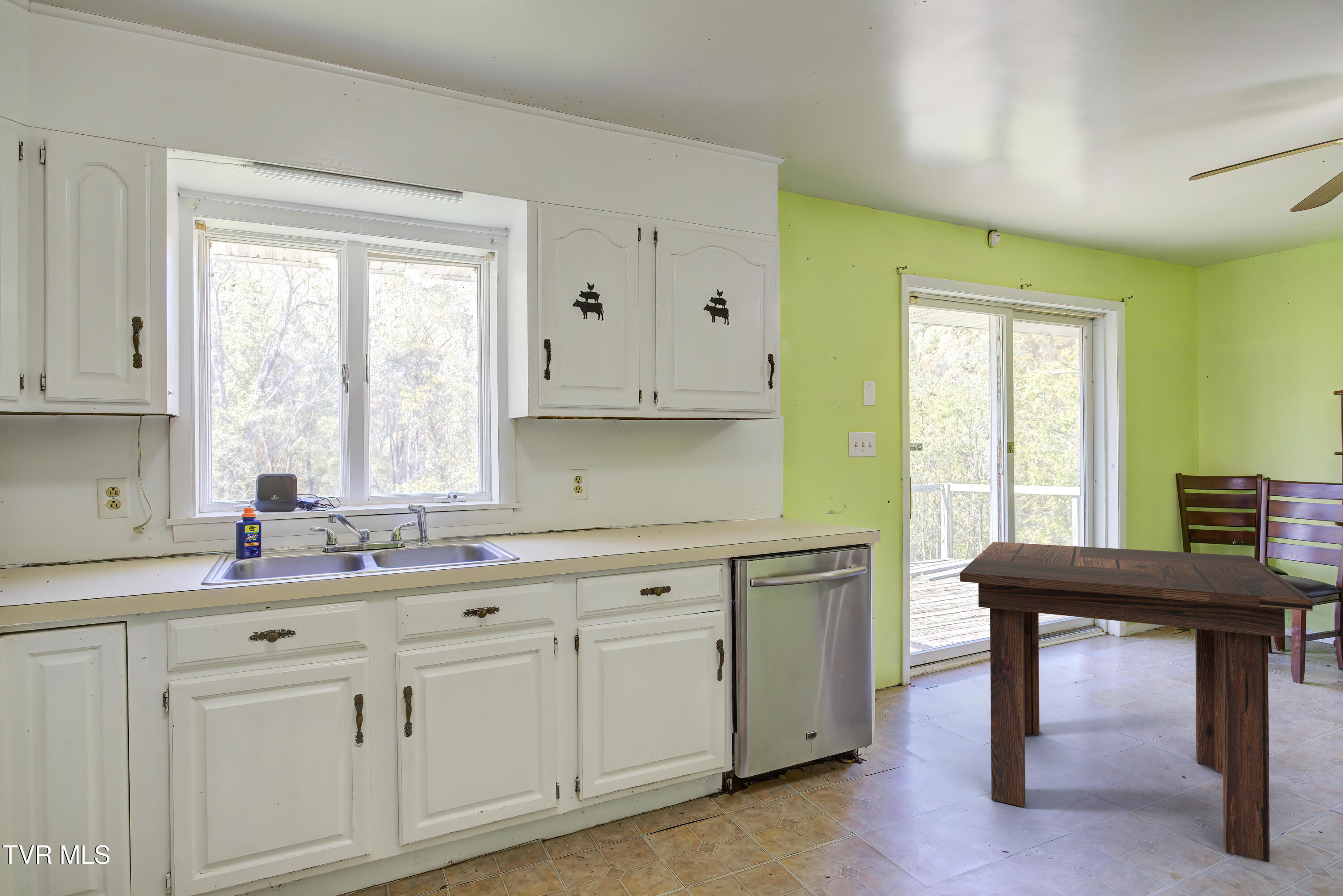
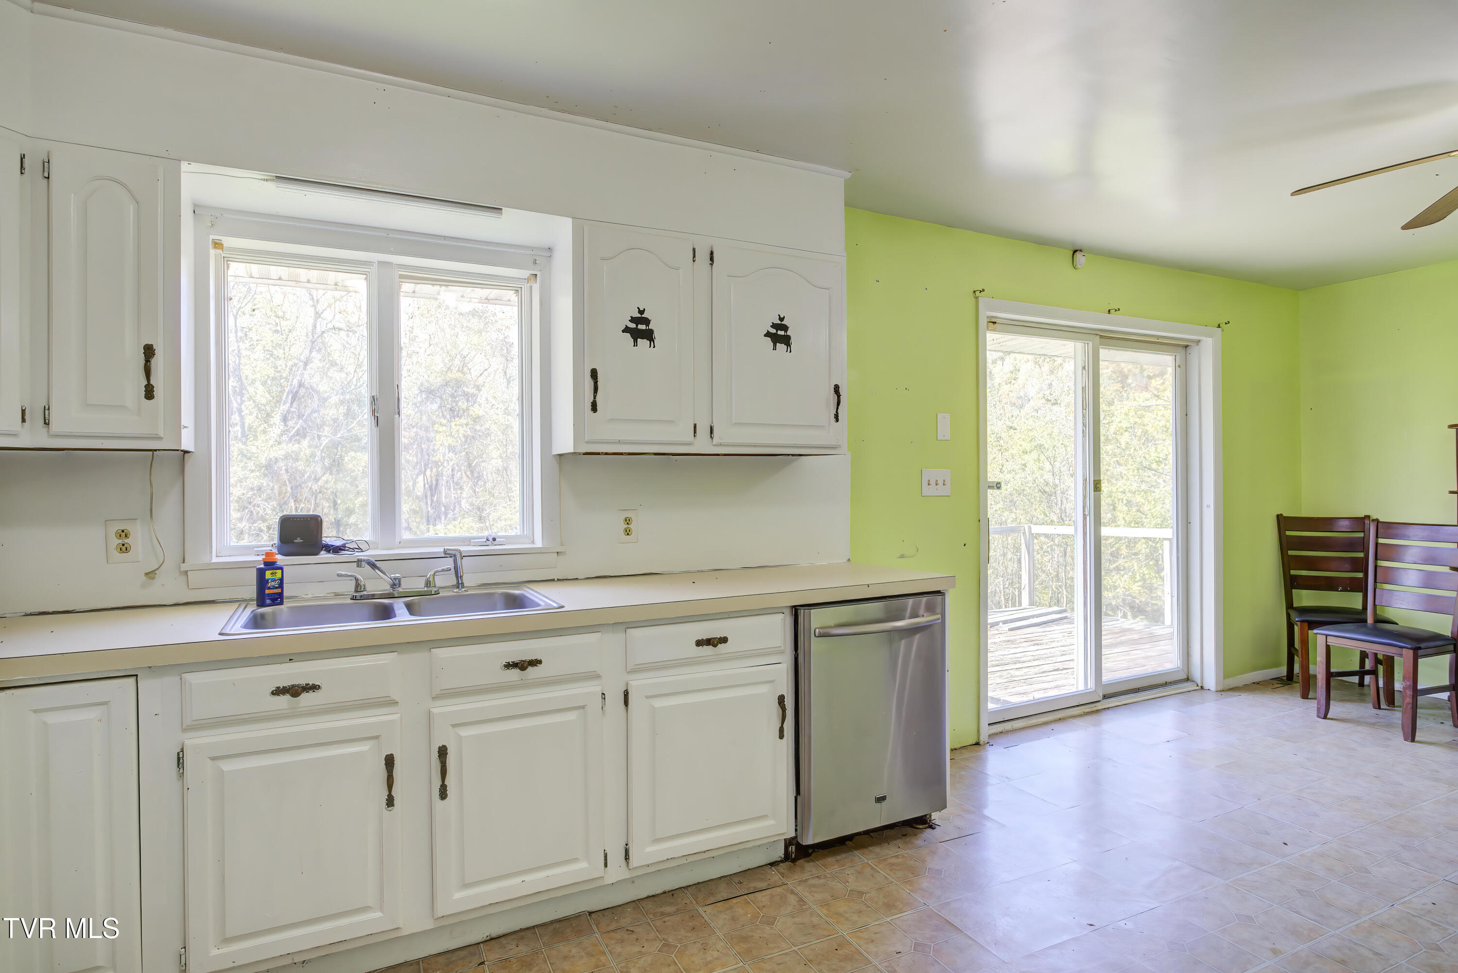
- dining table (1120, 621)
